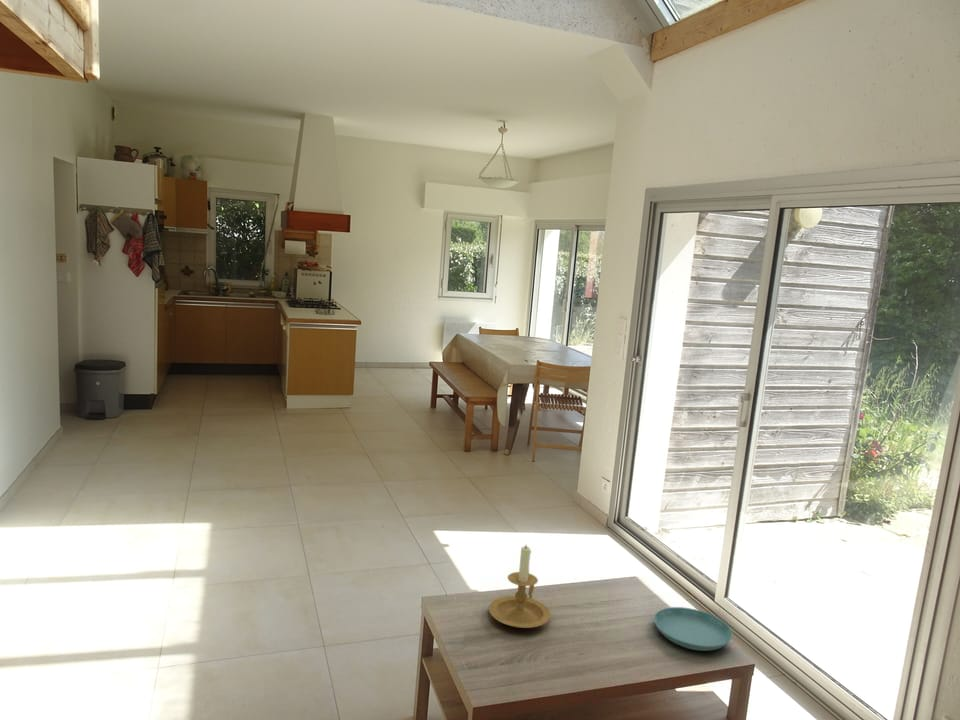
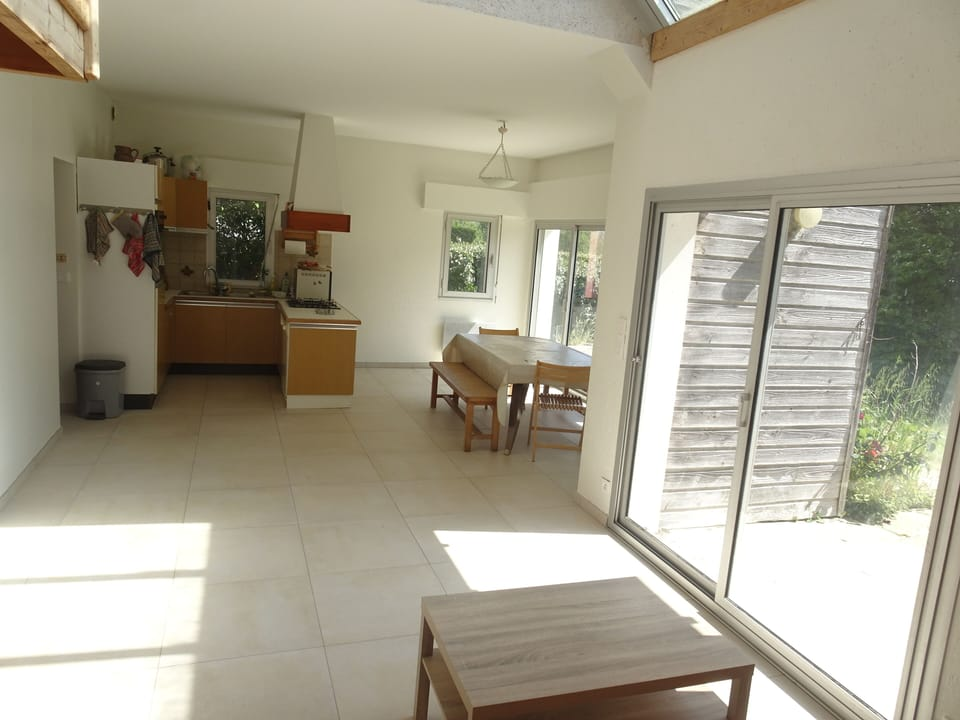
- candle holder (522, 581)
- saucer (692, 629)
